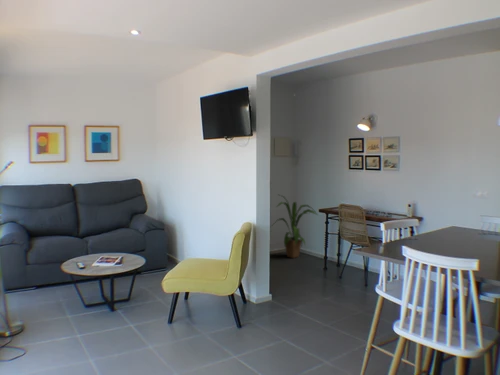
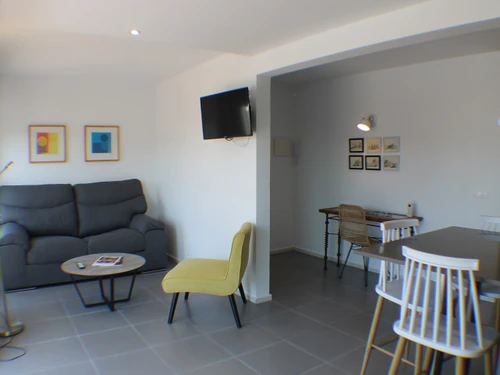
- house plant (296, 226)
